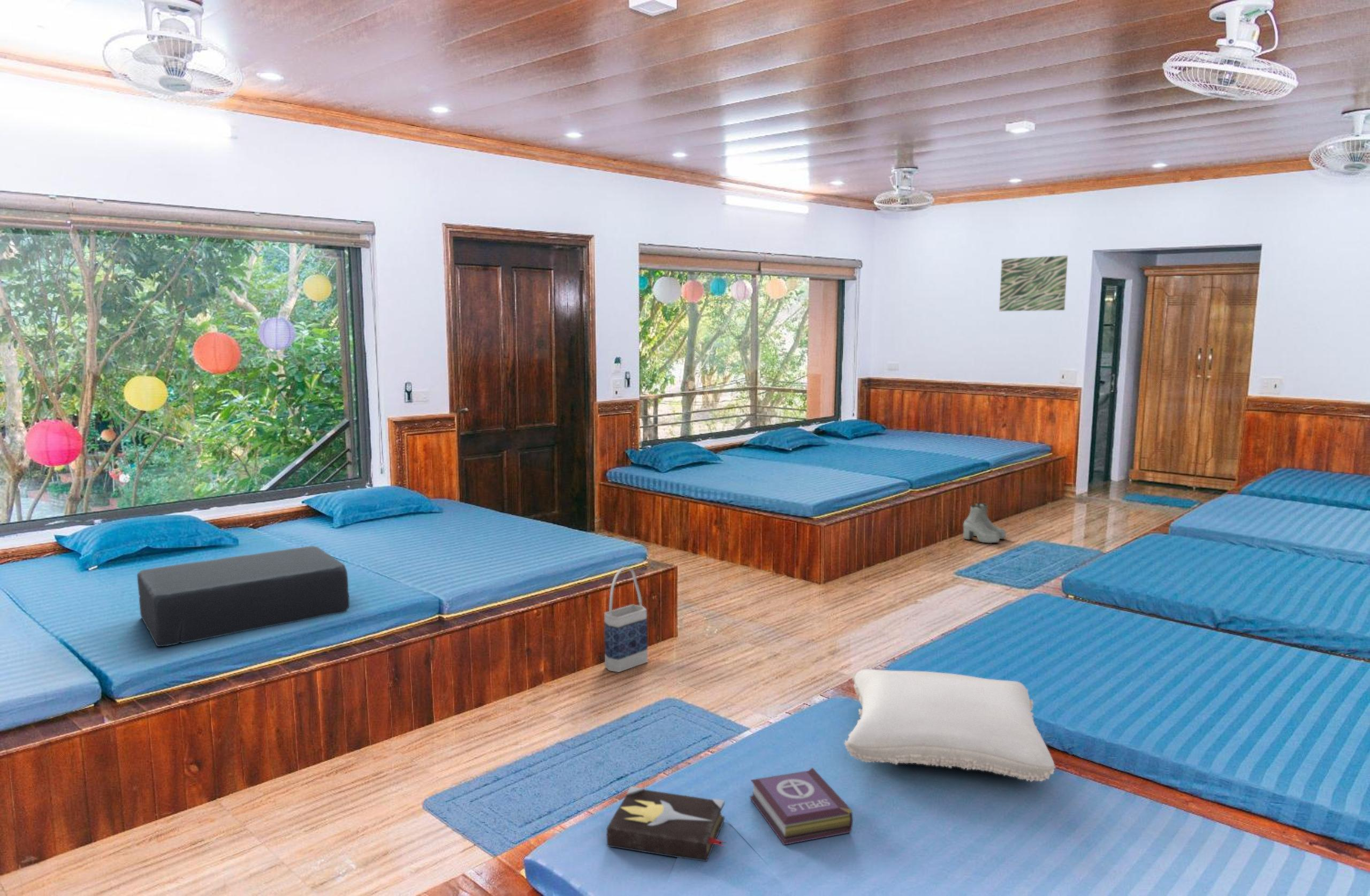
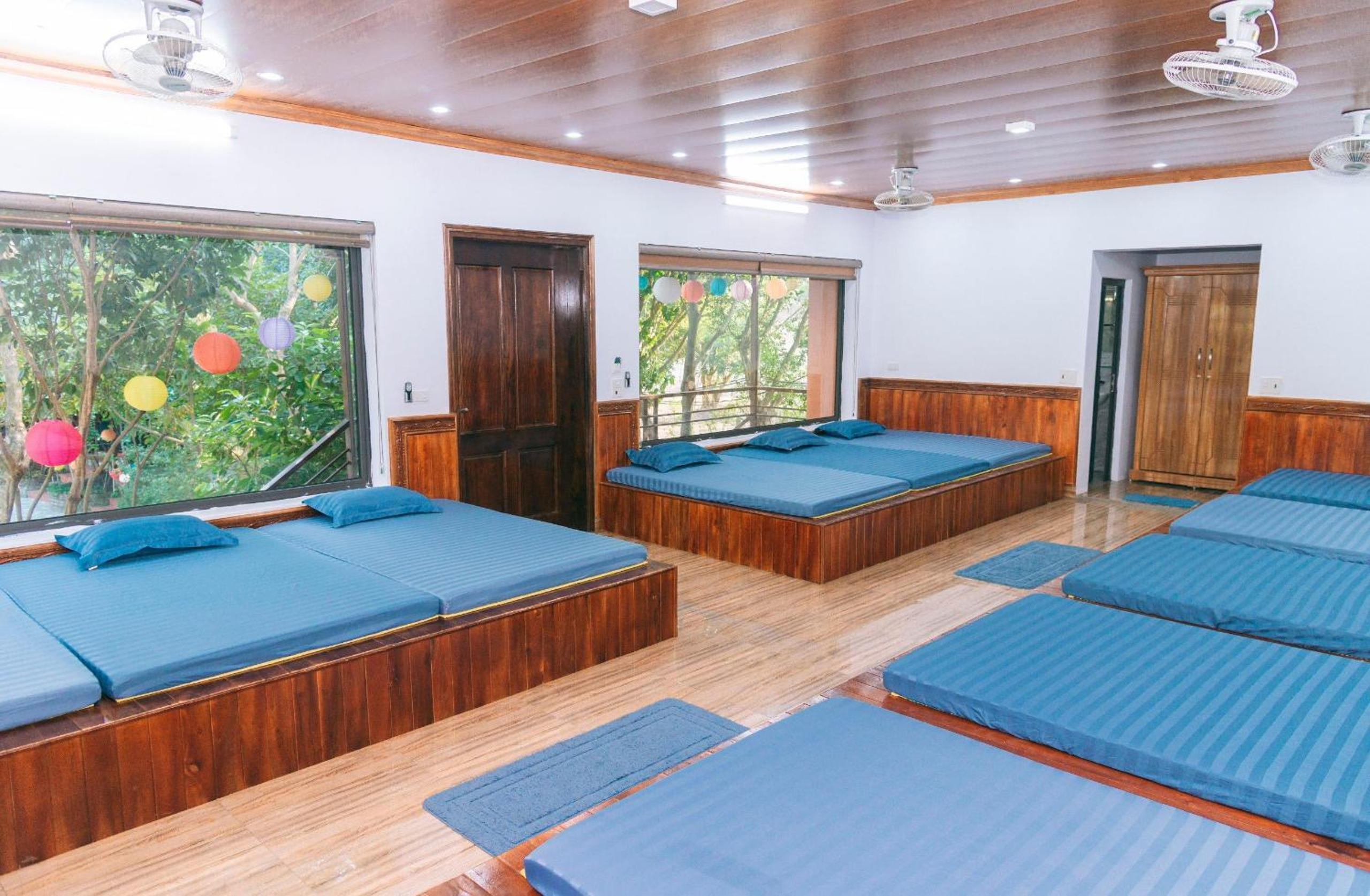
- boots (985, 522)
- wall art (1032, 284)
- book (800, 803)
- bag (626, 616)
- hardback book (667, 822)
- cushion (244, 591)
- pillow (942, 719)
